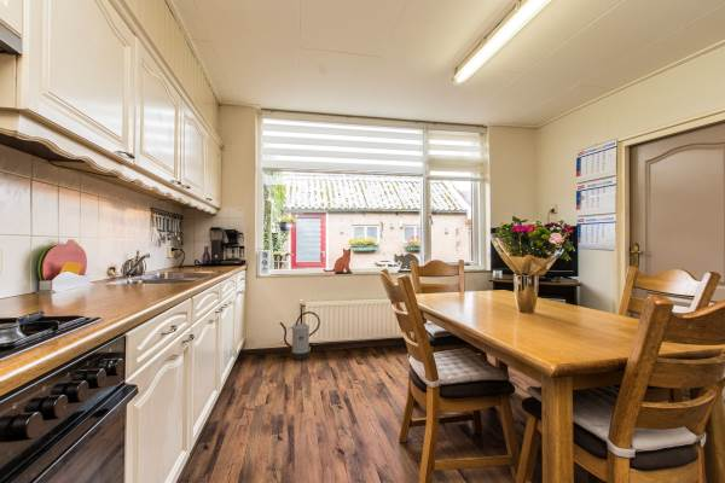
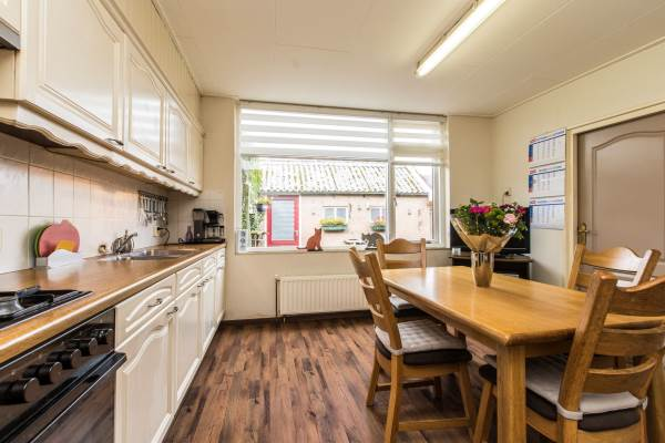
- watering can (300, 333)
